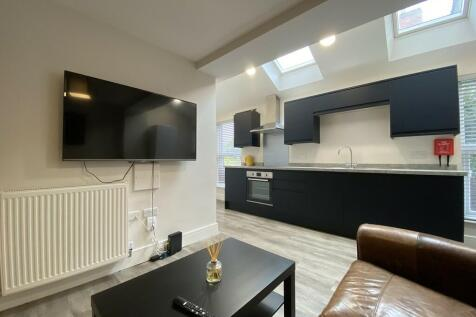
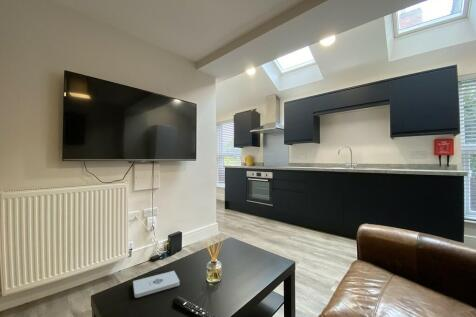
+ notepad (156, 283)
